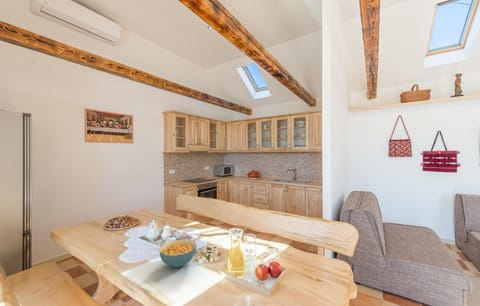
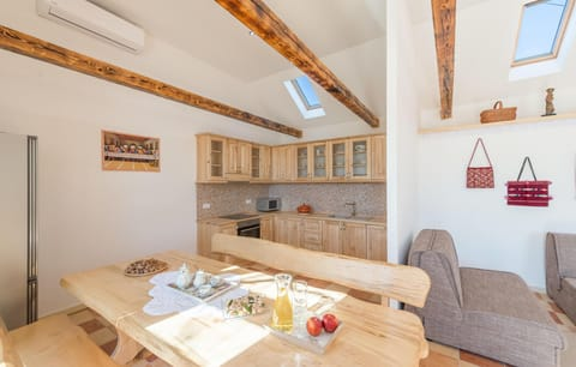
- cereal bowl (178, 255)
